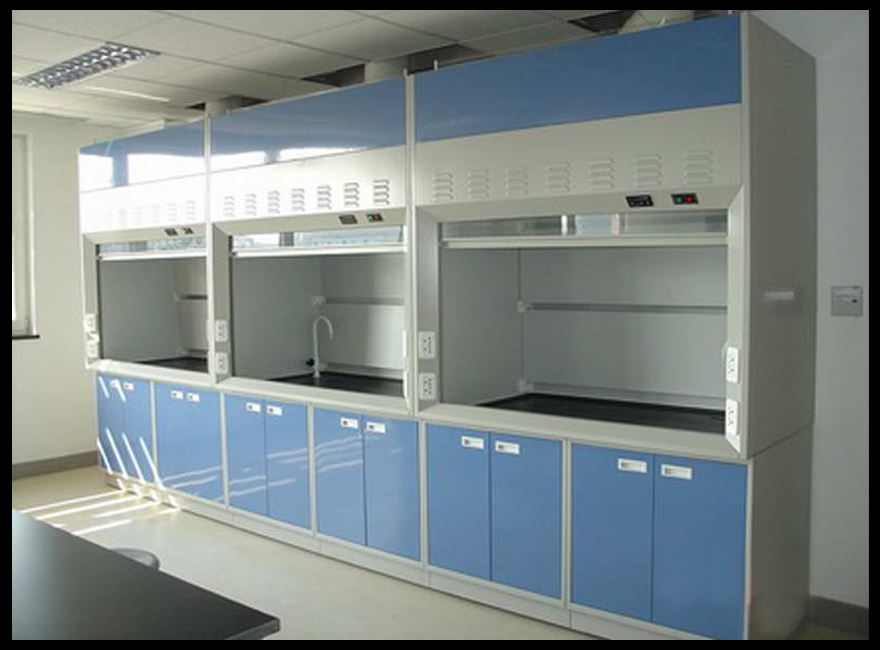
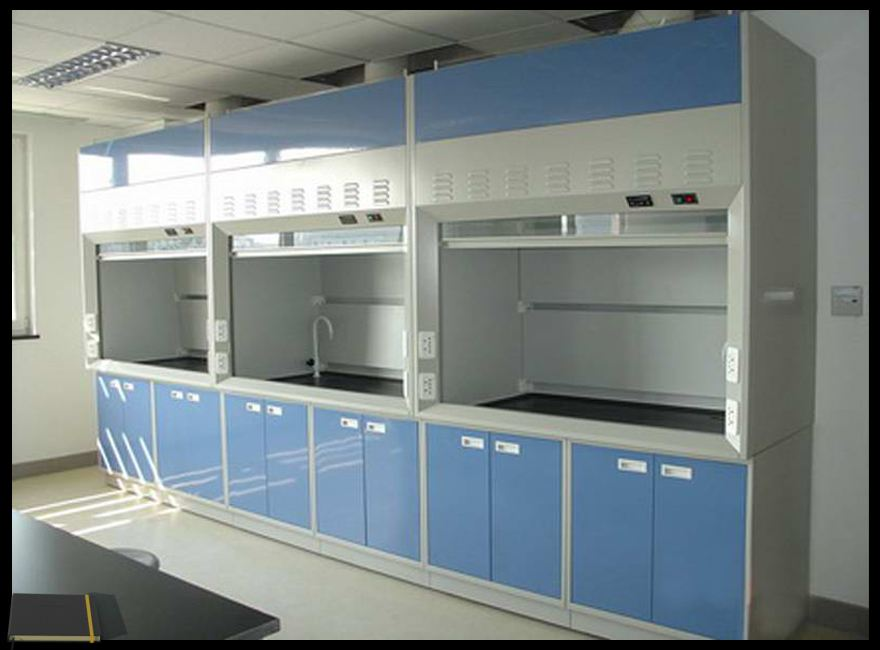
+ notepad (55, 616)
